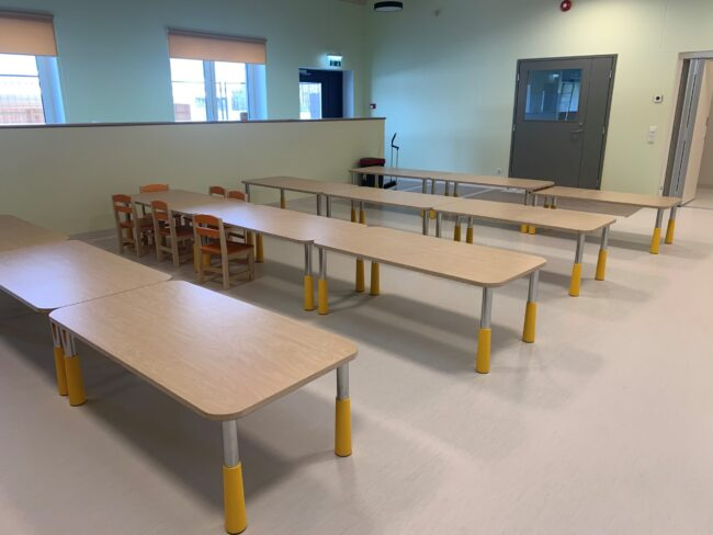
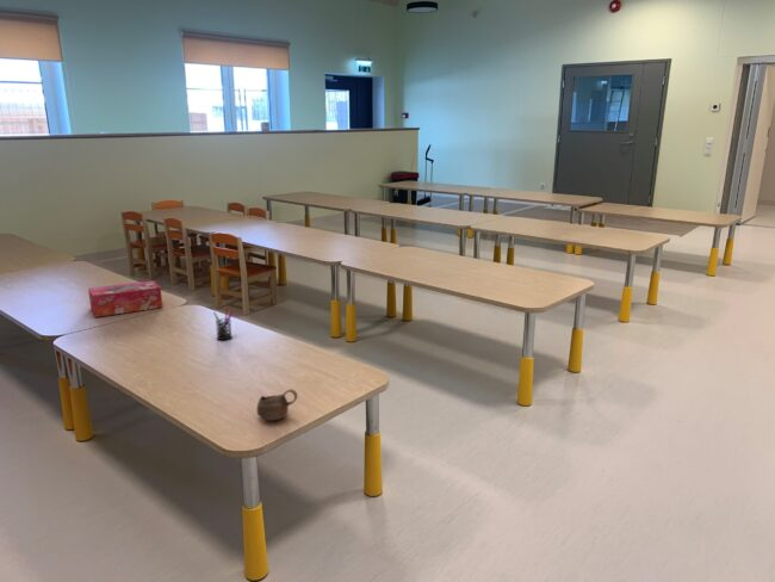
+ tissue box (125, 297)
+ pen holder (222, 322)
+ cup (274, 403)
